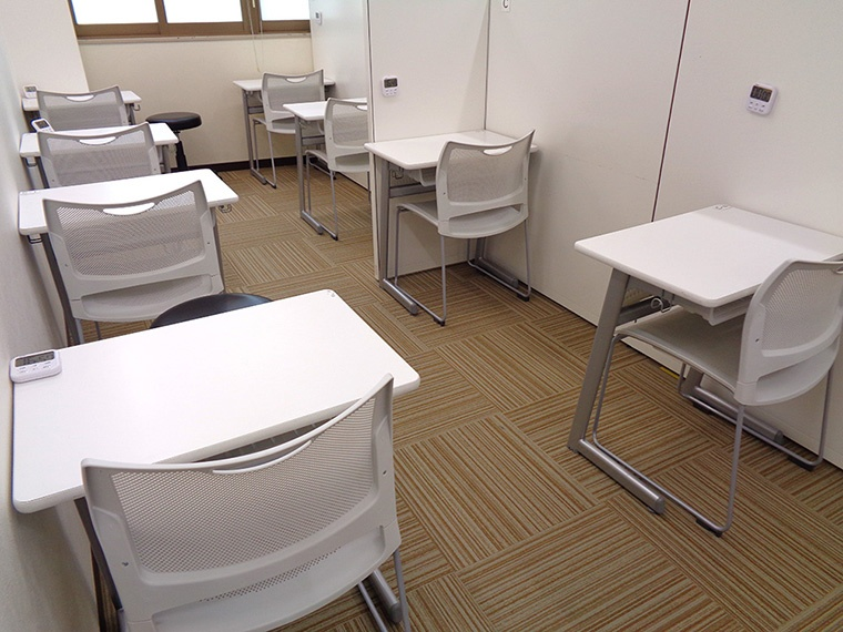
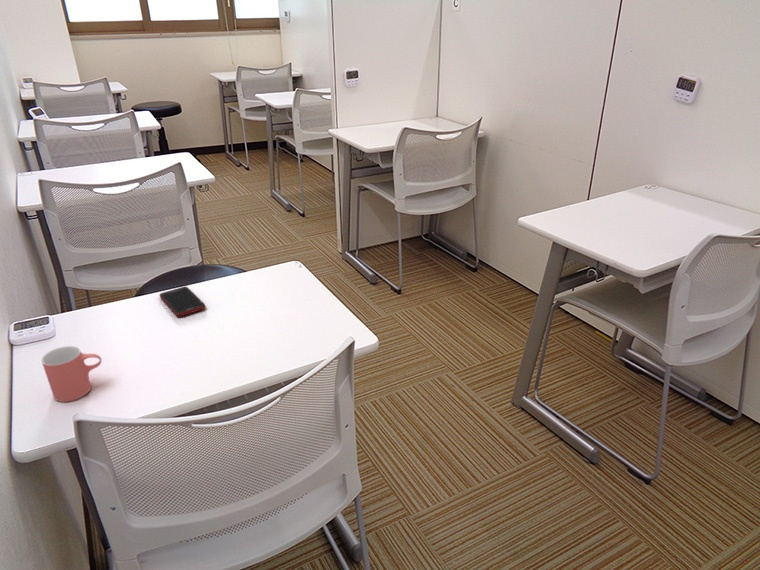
+ cell phone (182, 301)
+ cup (75, 371)
